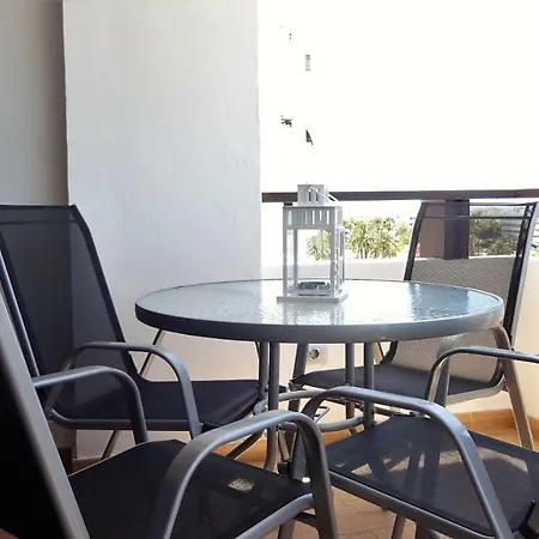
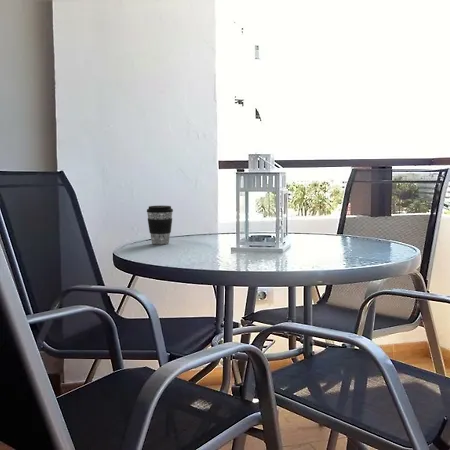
+ coffee cup (160, 224)
